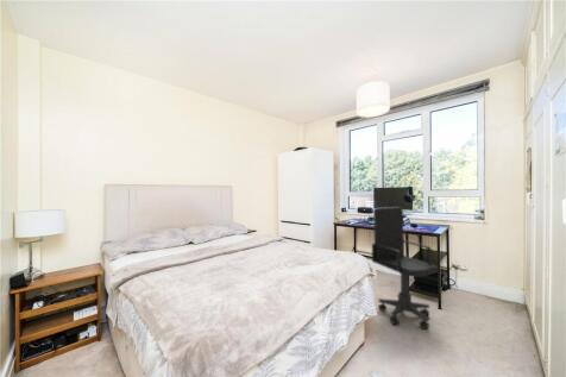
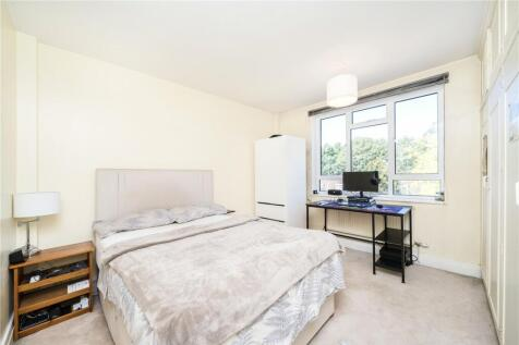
- office chair (404, 262)
